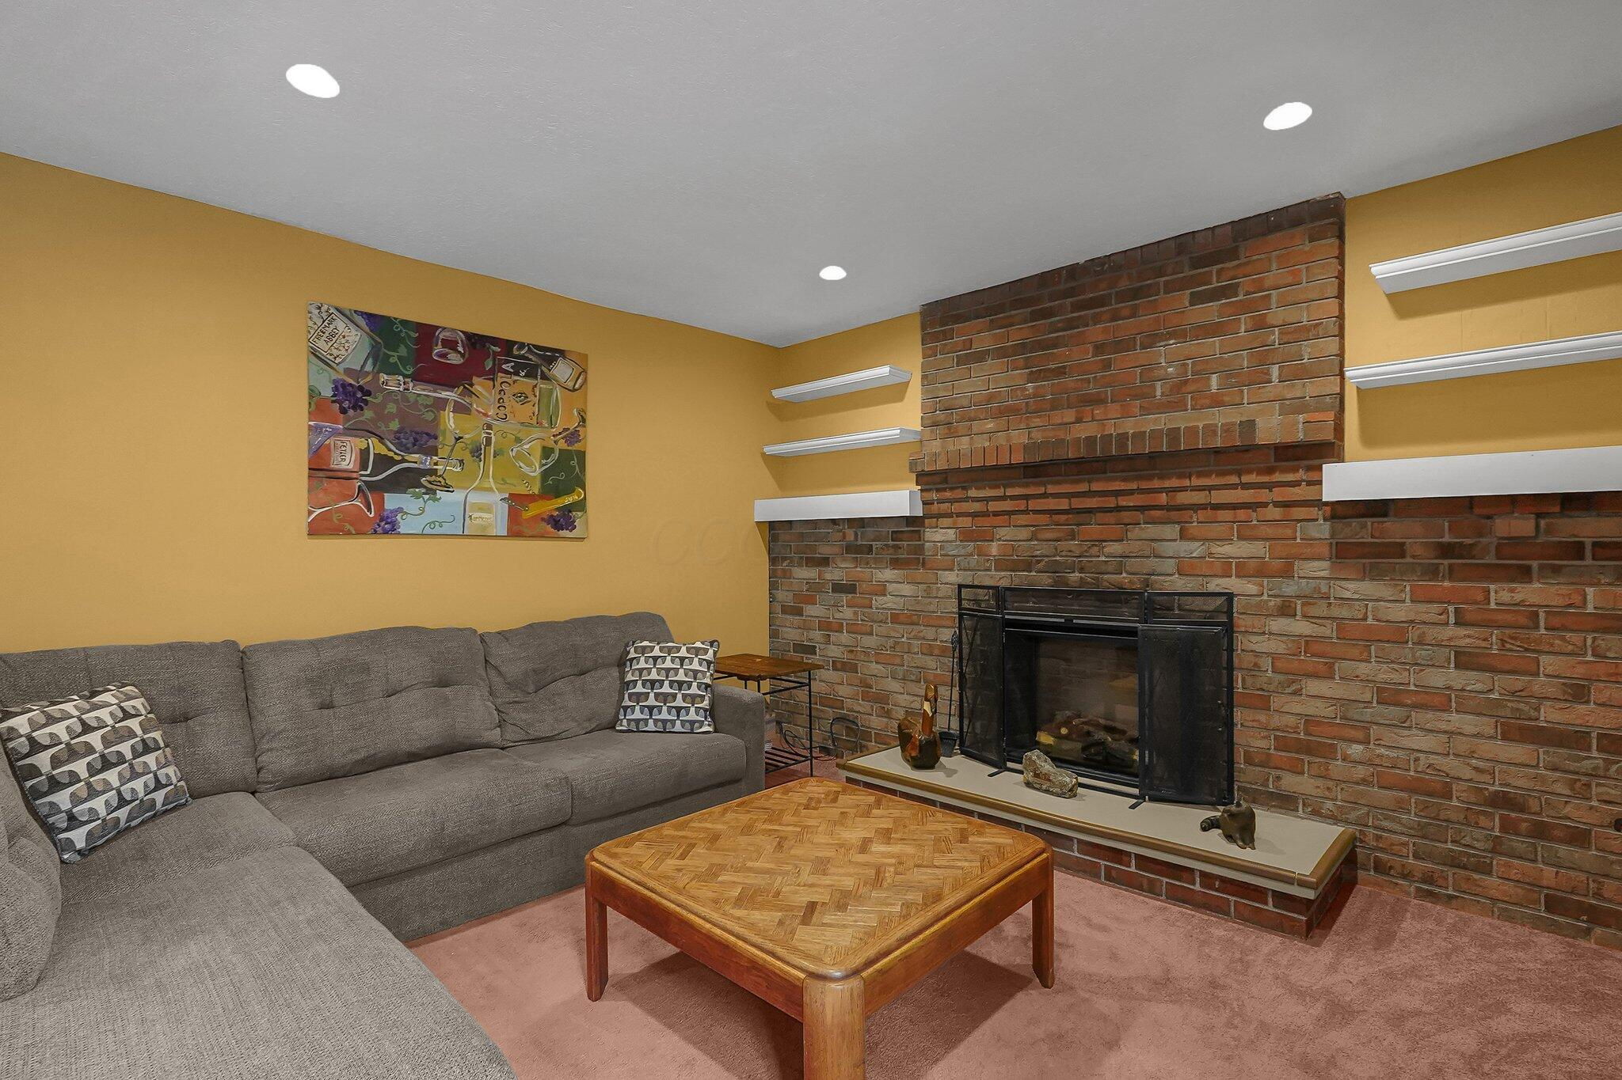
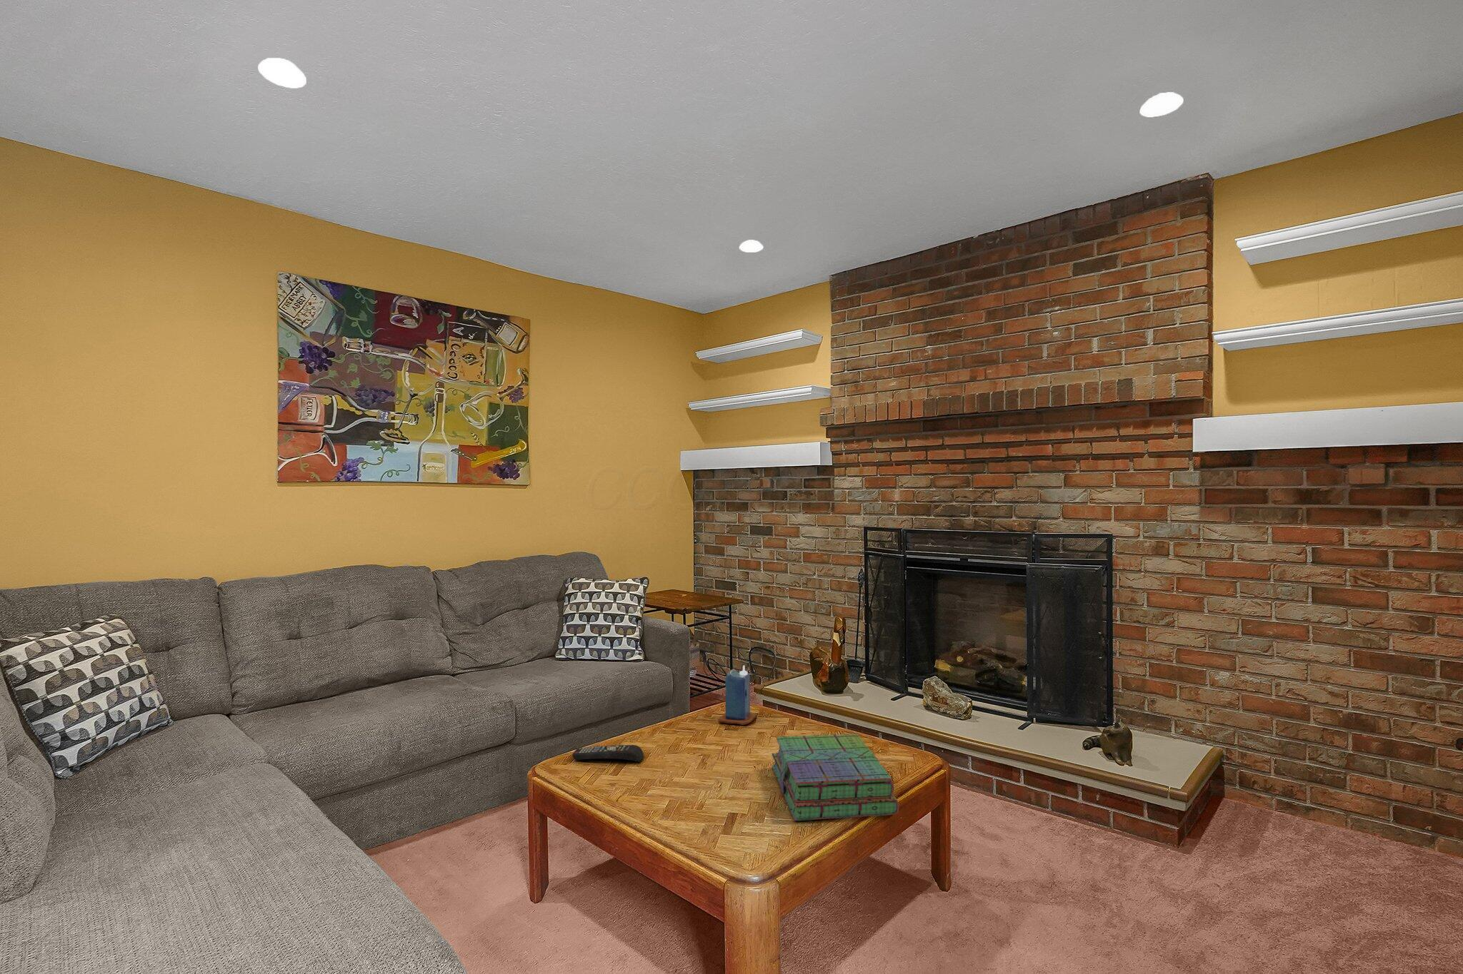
+ stack of books (830, 772)
+ remote control (608, 753)
+ candle (737, 692)
